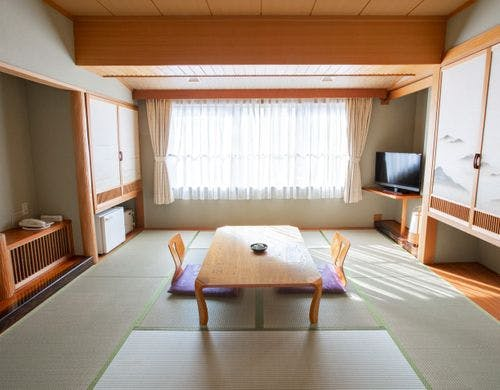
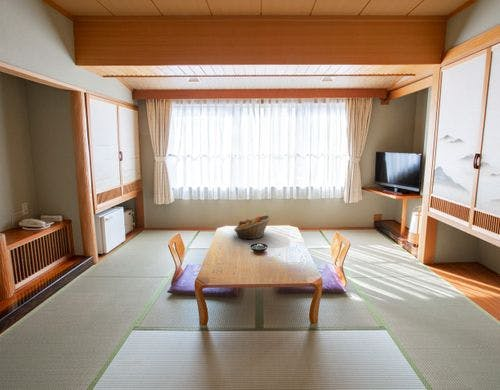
+ fruit basket (252, 226)
